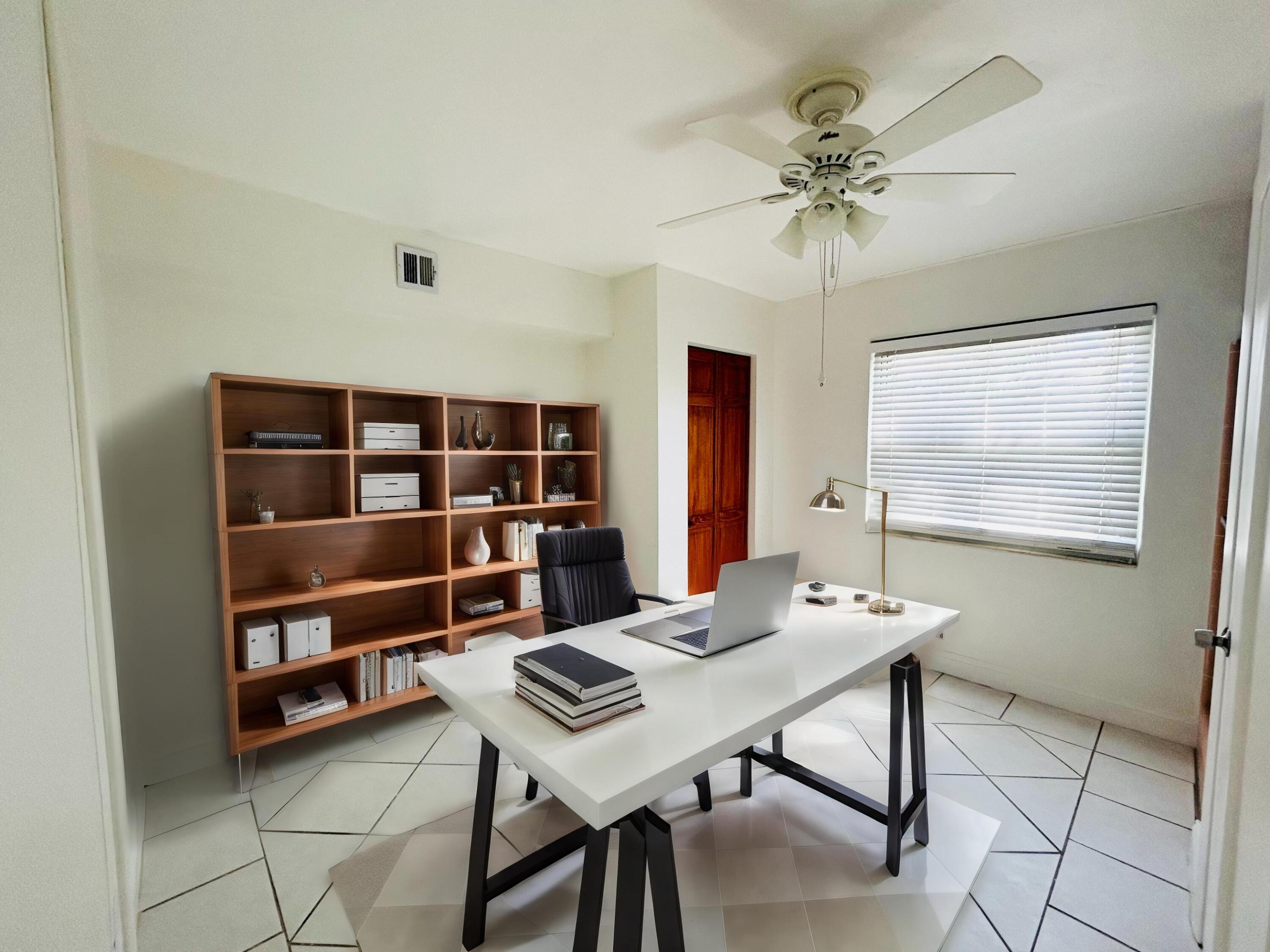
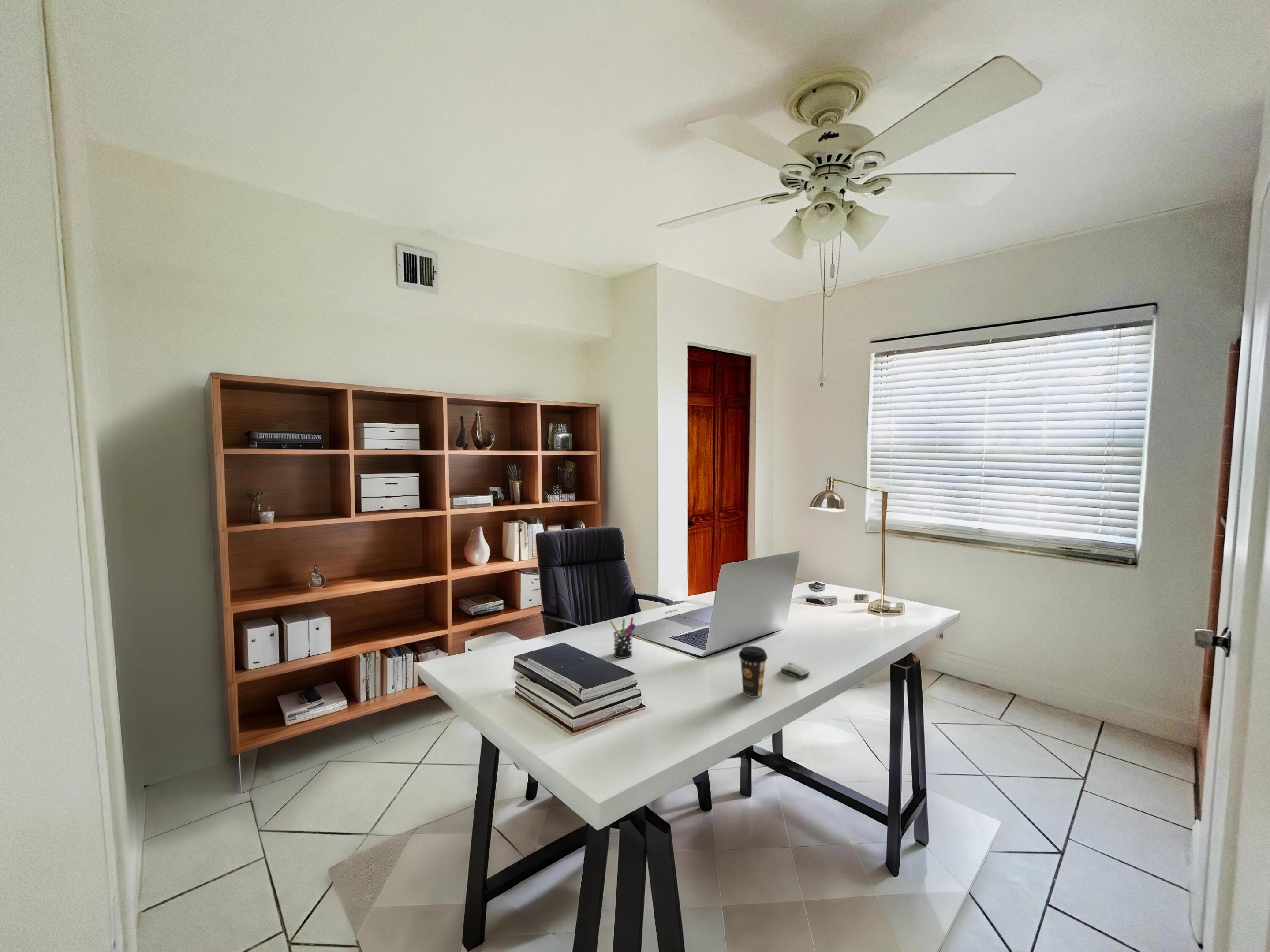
+ pen holder (624, 635)
+ coffee cup (753, 672)
+ computer mouse (795, 669)
